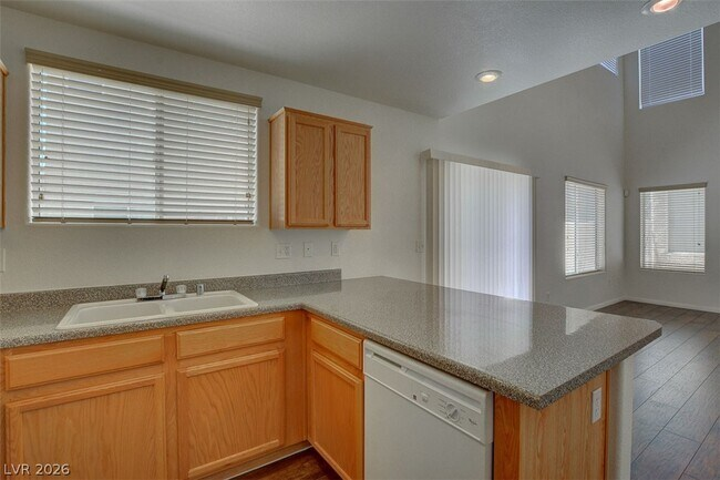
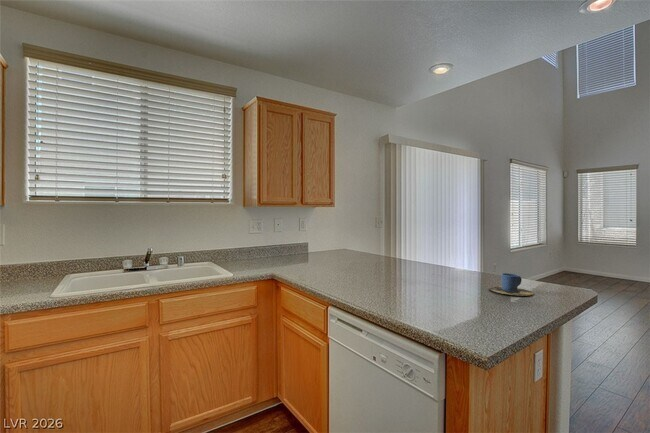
+ cup (510, 282)
